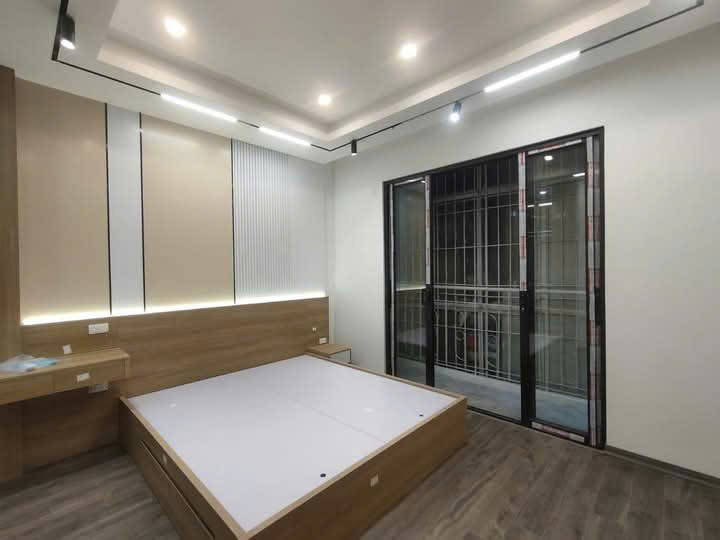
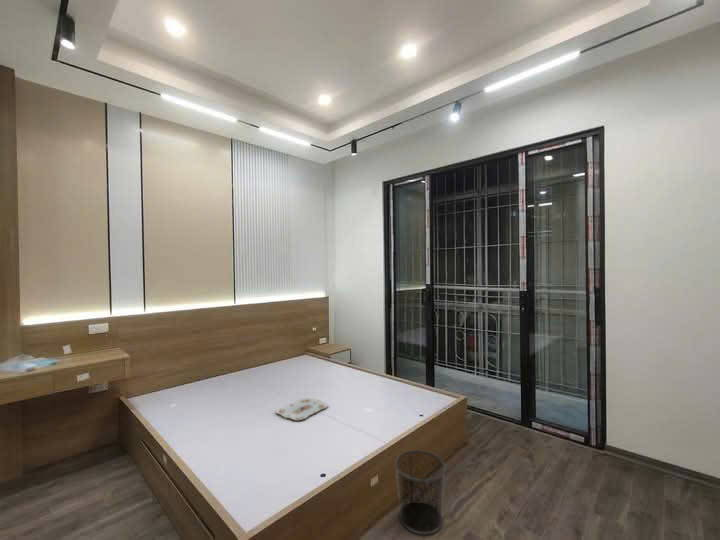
+ waste bin (420, 490)
+ serving tray (302, 408)
